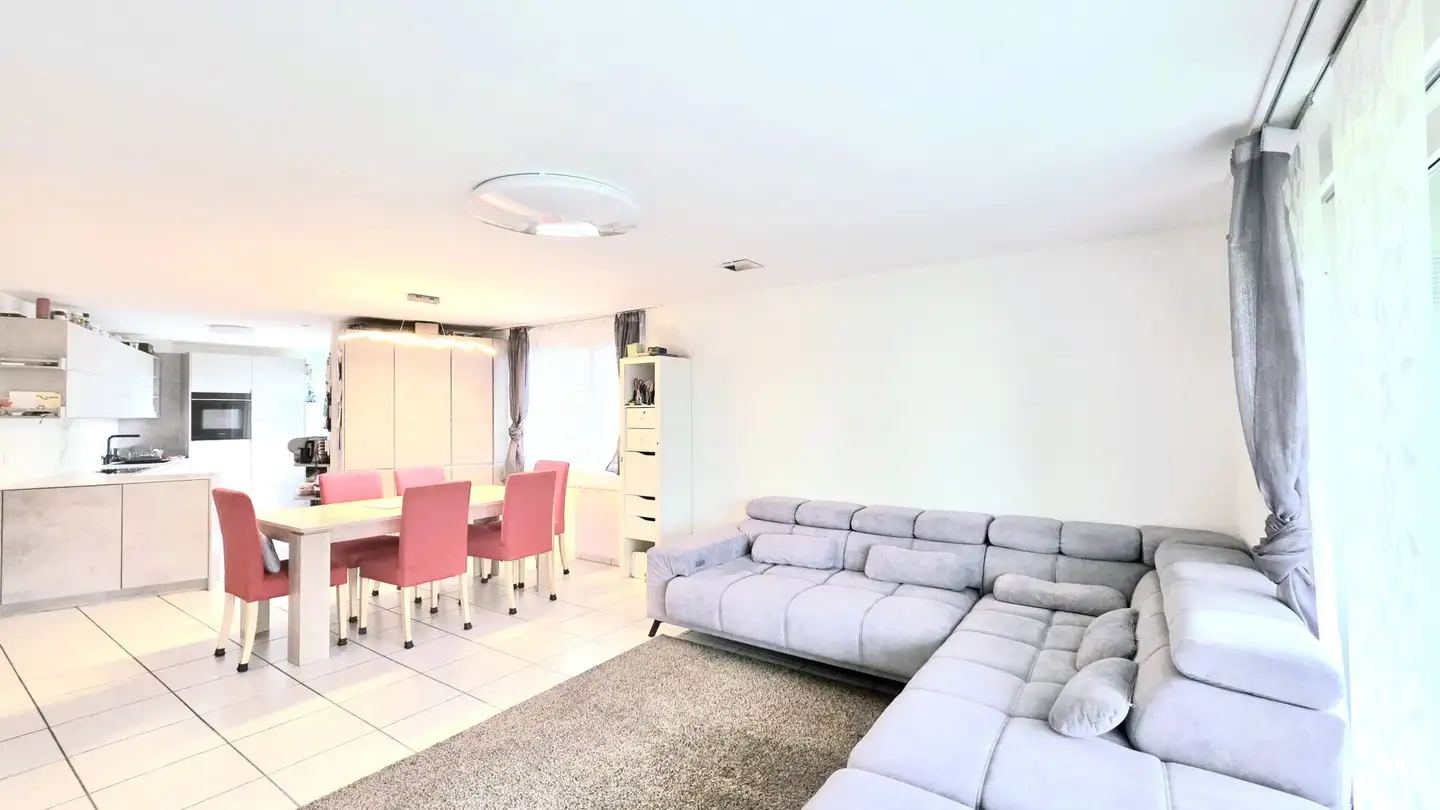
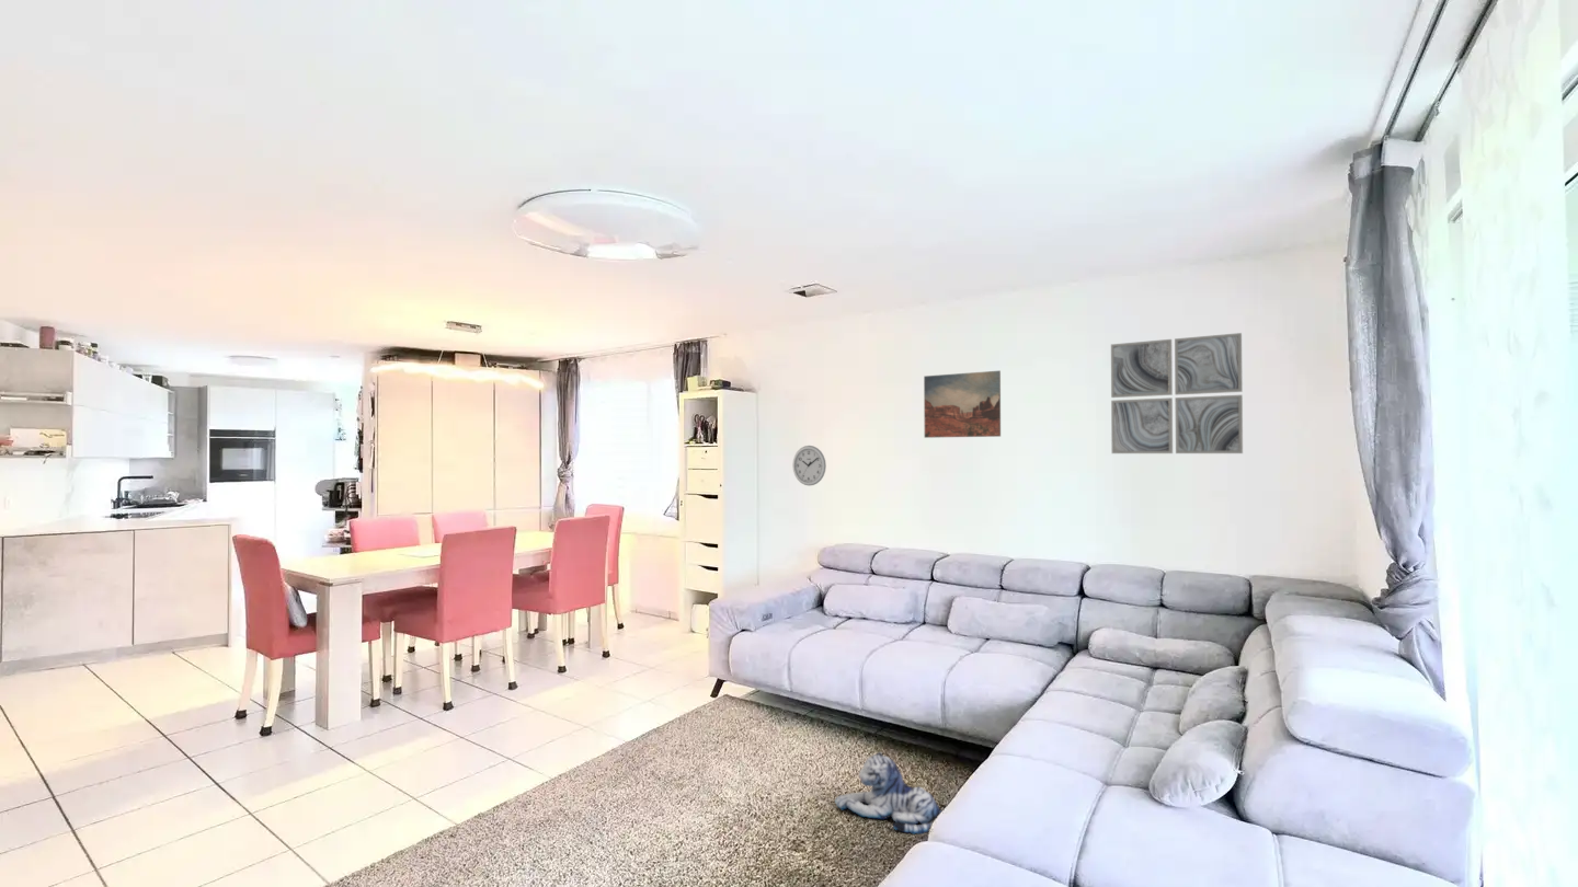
+ wall art (961, 405)
+ plush toy (888, 786)
+ wall clock (808, 465)
+ wall art (1175, 398)
